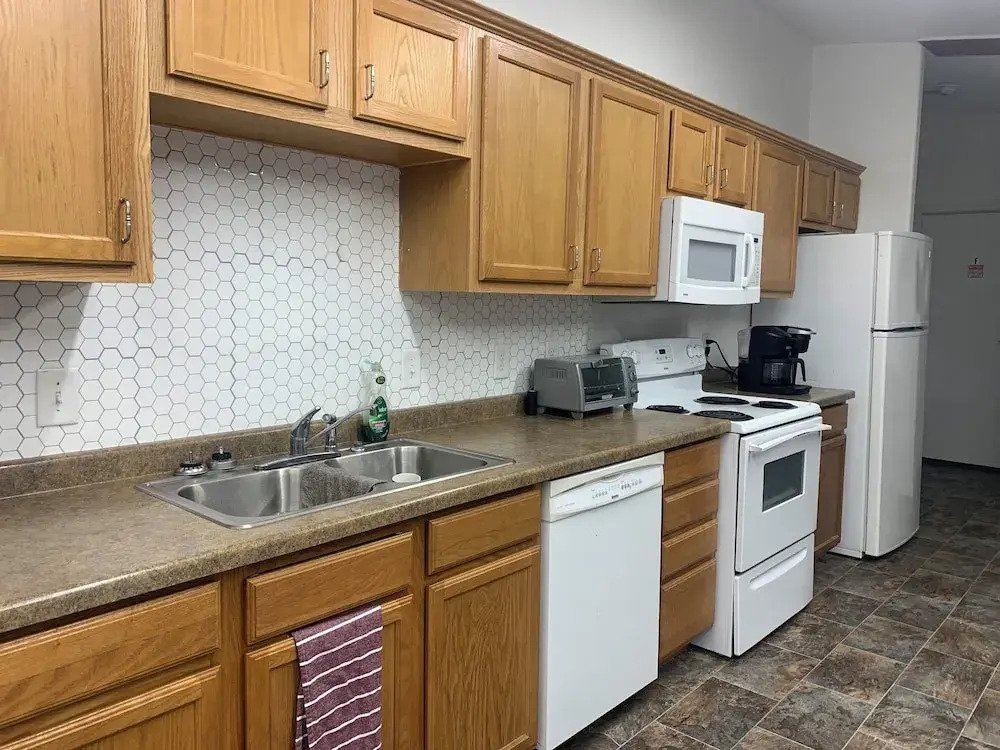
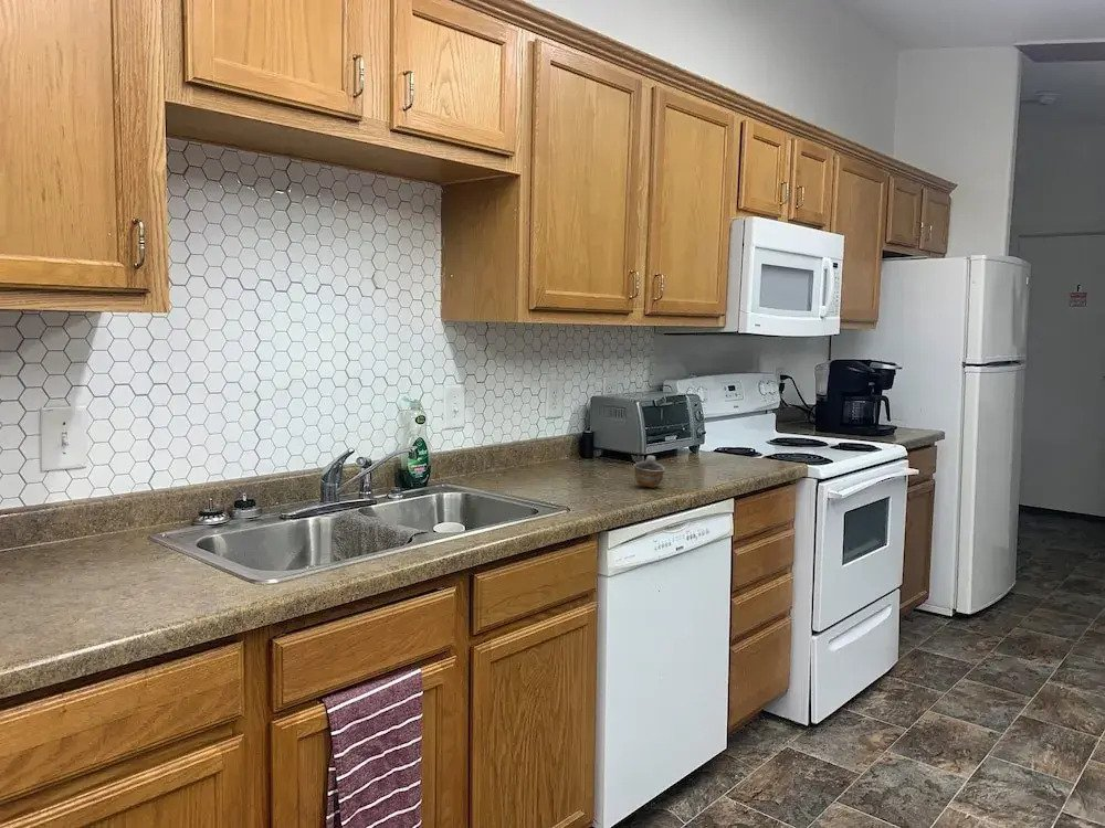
+ cup (650, 471)
